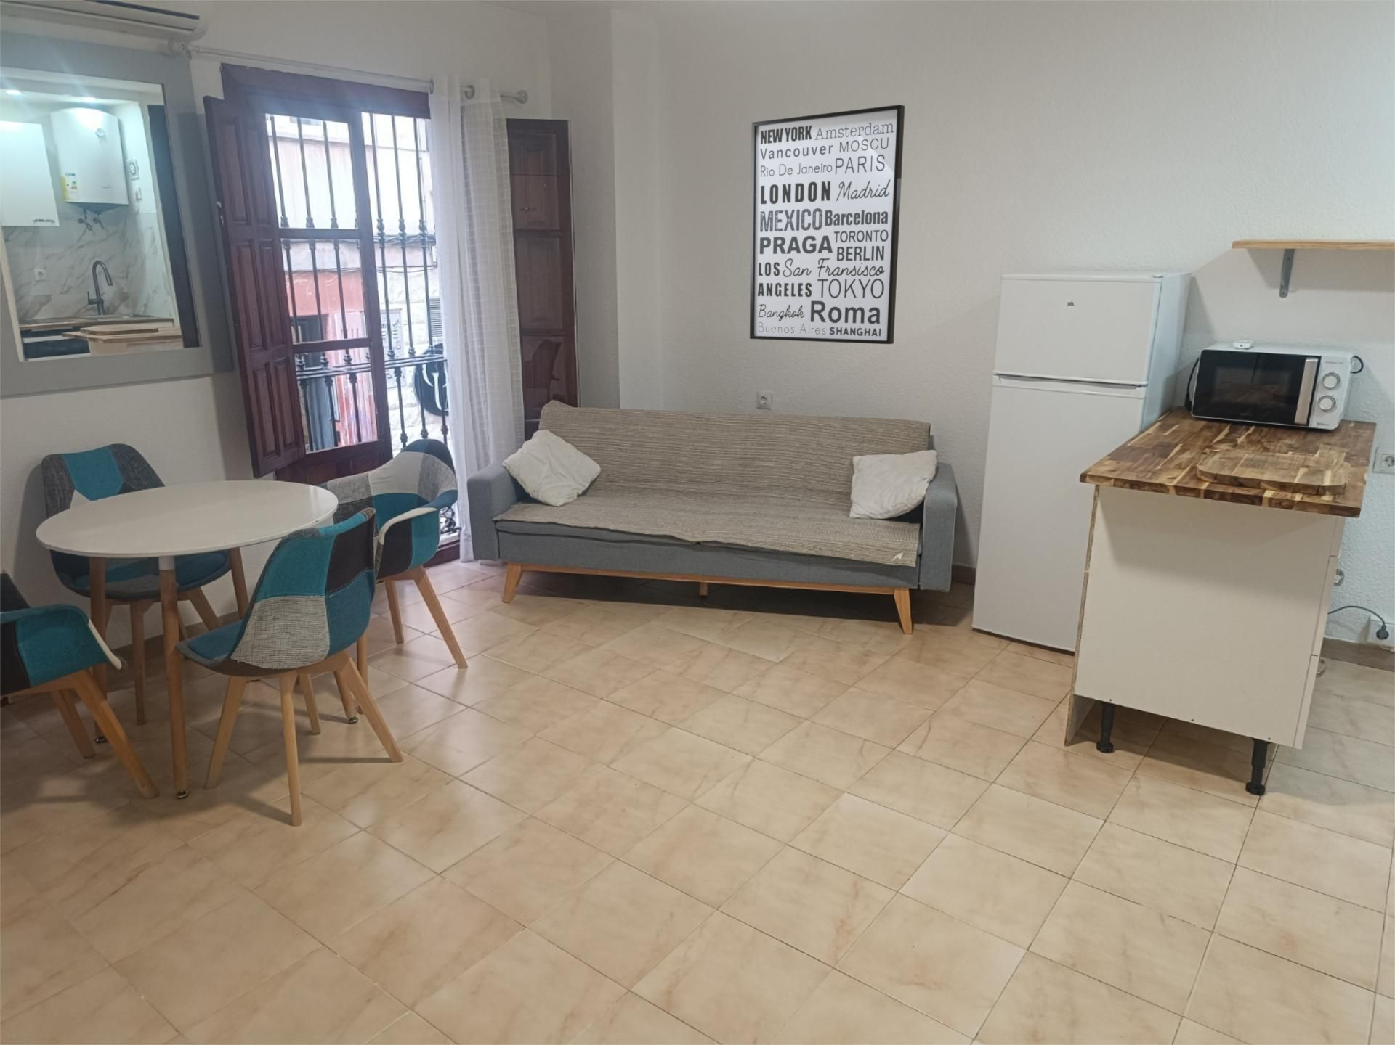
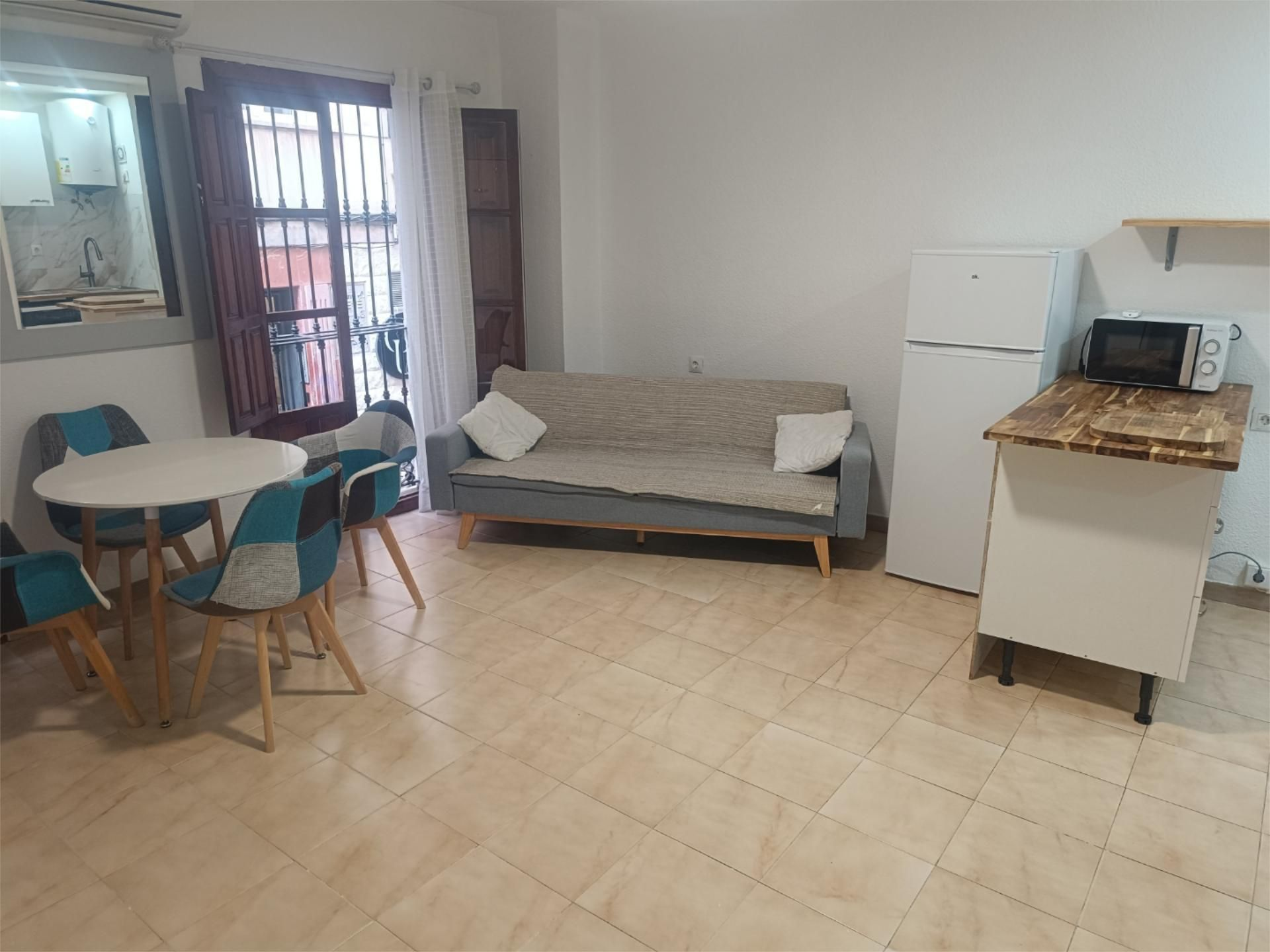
- wall art (821, 231)
